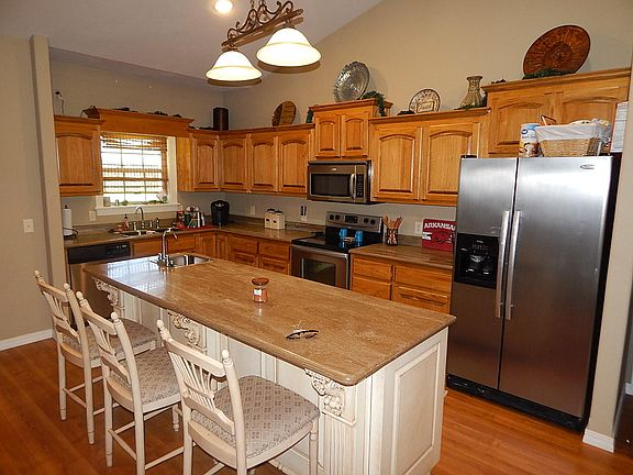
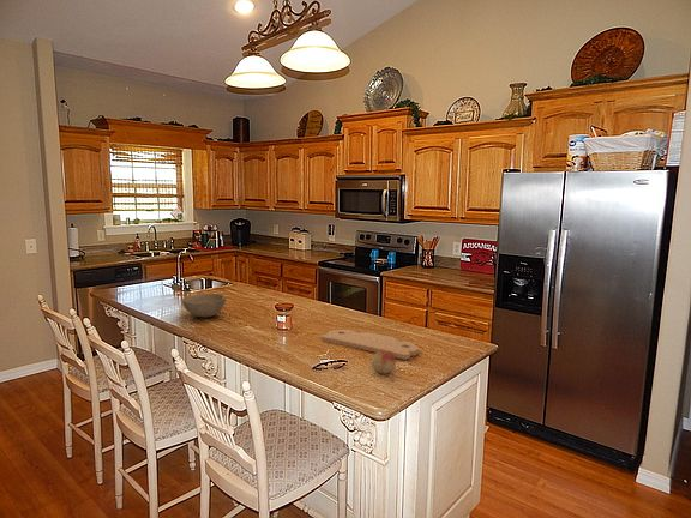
+ cutting board (371, 341)
+ fruit (383, 362)
+ bowl (204, 306)
